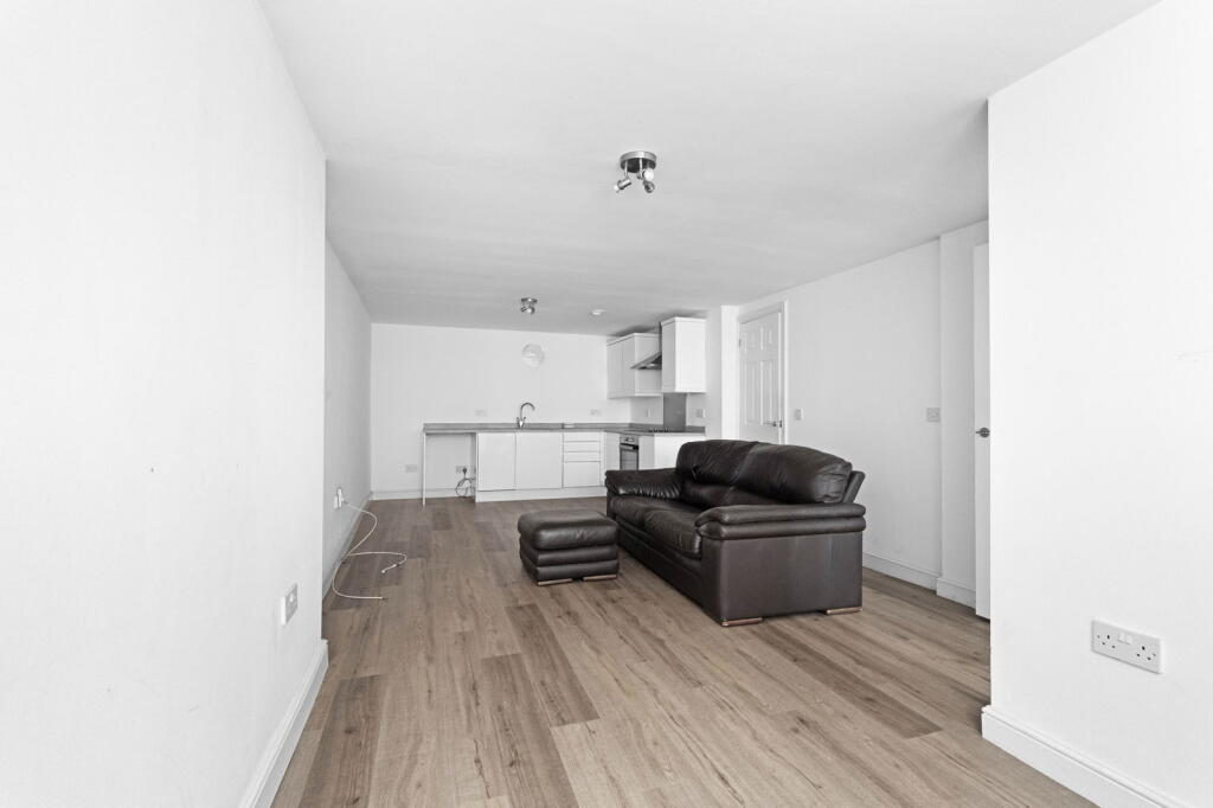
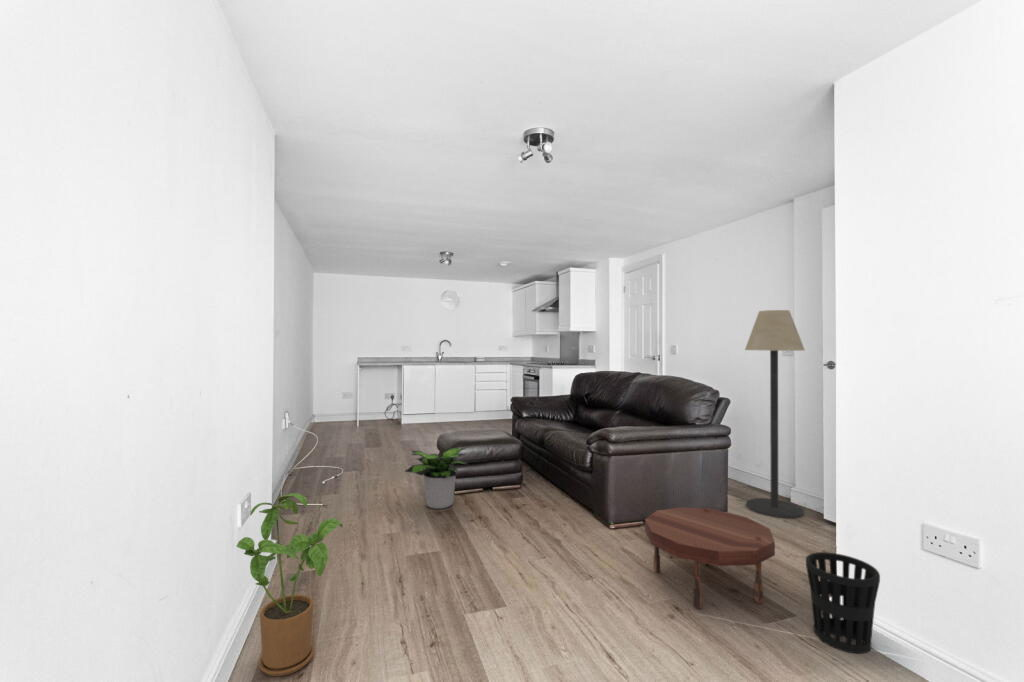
+ potted plant (435, 478)
+ side table (707, 555)
+ floor lamp (774, 410)
+ house plant (293, 578)
+ wastebasket (840, 601)
